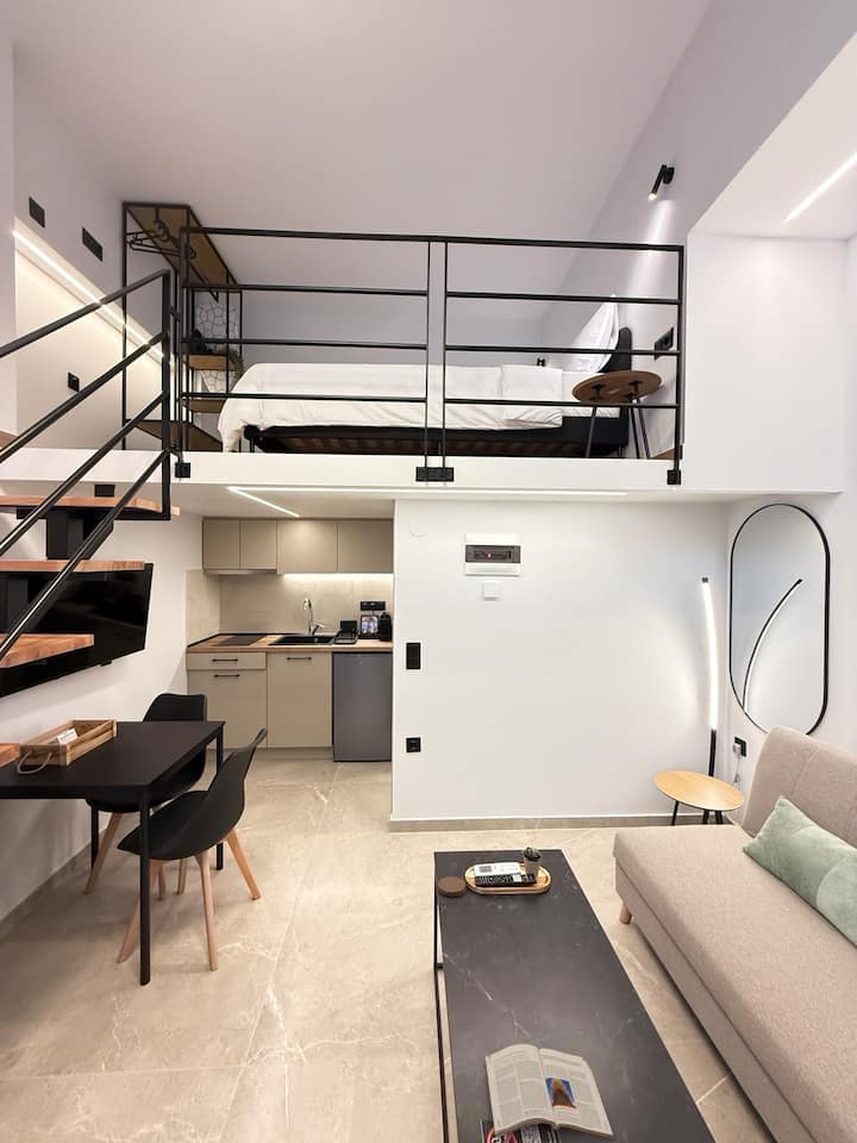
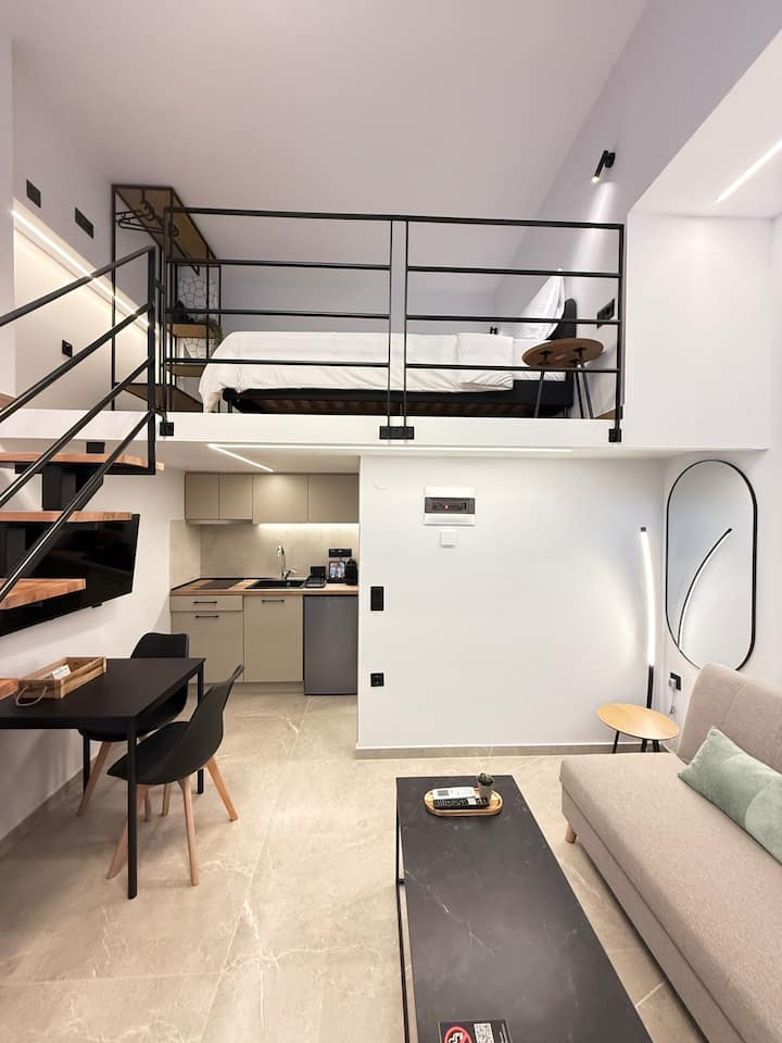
- magazine (544, 1086)
- coaster (451, 886)
